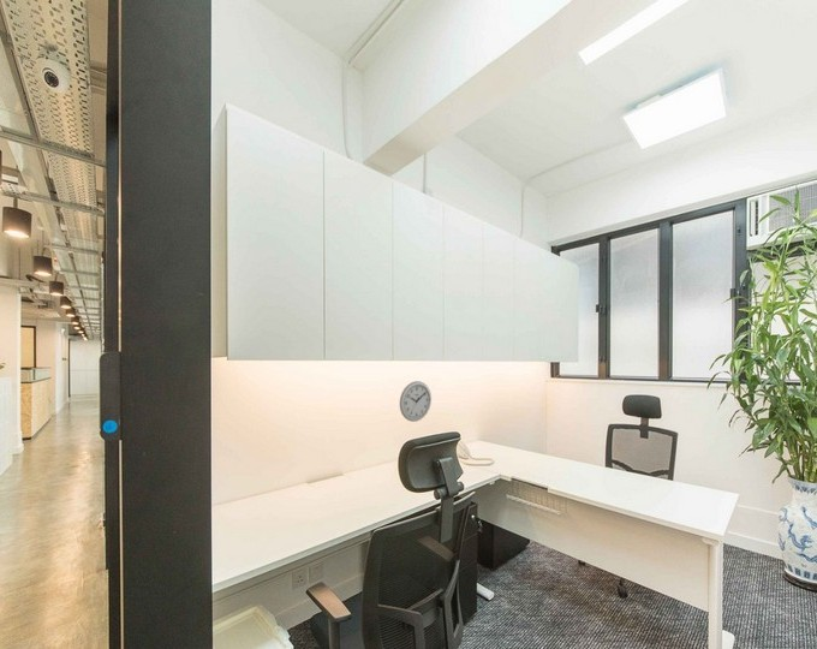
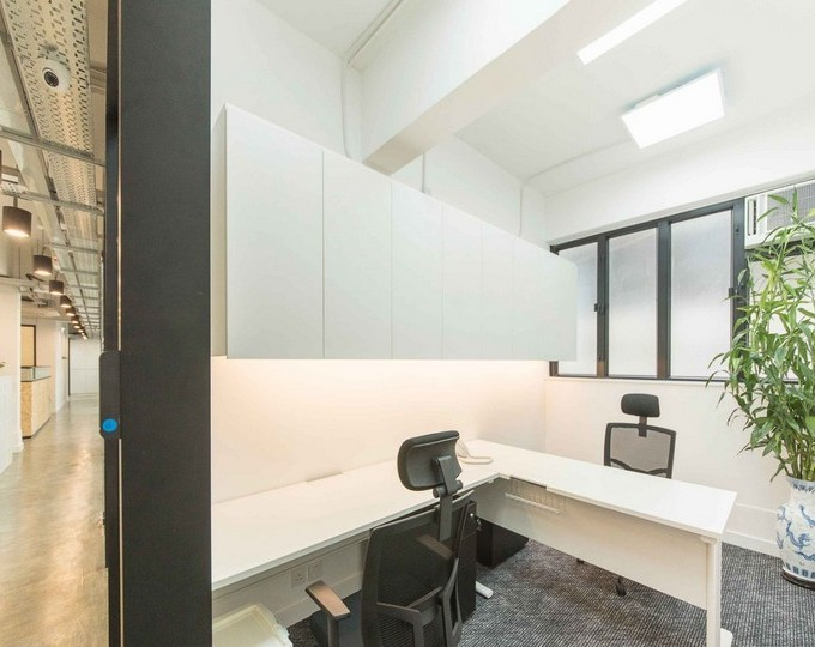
- wall clock (416, 400)
